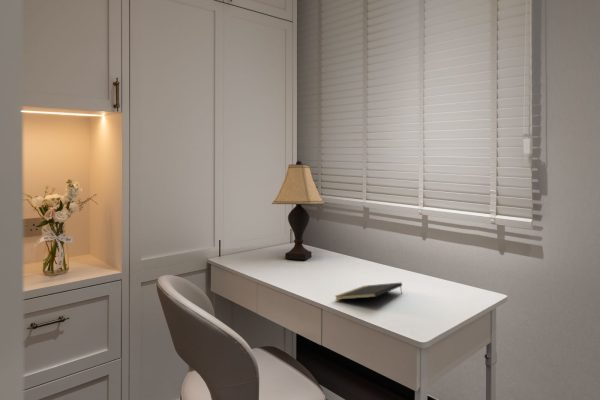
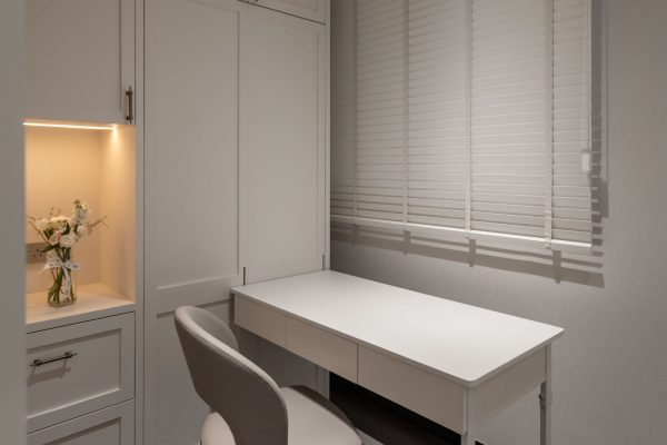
- lamp (298, 209)
- notepad (369, 290)
